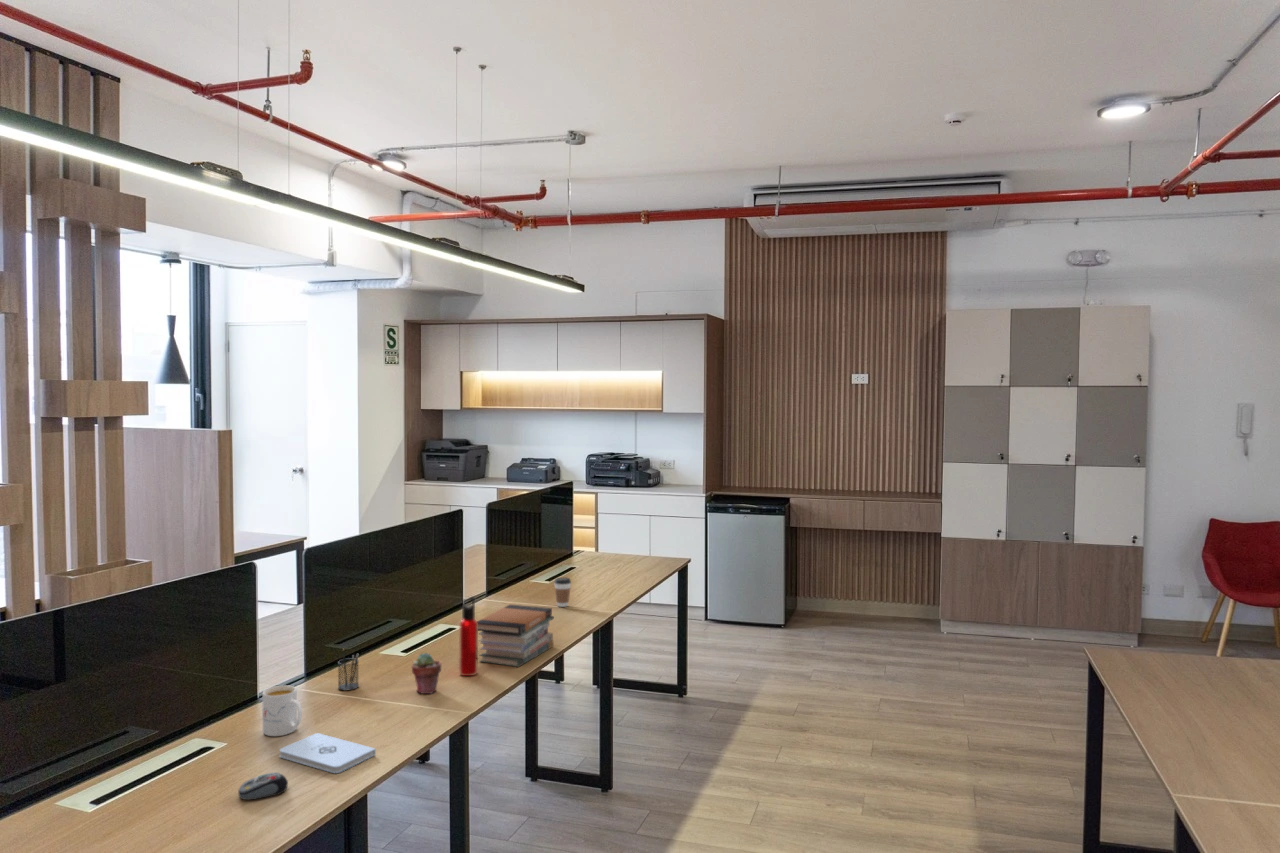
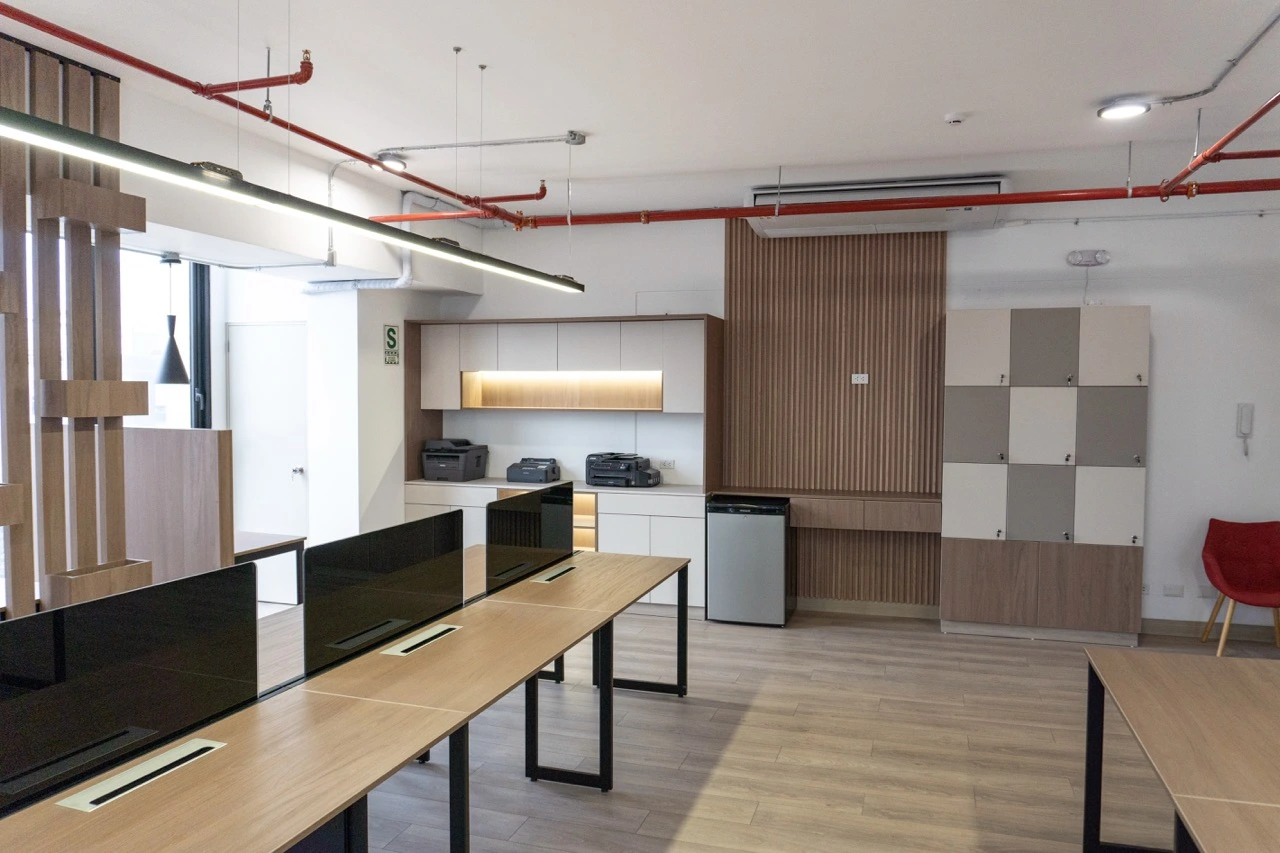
- coffee cup (562, 592)
- potted succulent (426, 671)
- computer mouse (263, 784)
- mug (284, 711)
- notepad (326, 752)
- water bottle (468, 634)
- book stack (515, 634)
- pencil holder (348, 668)
